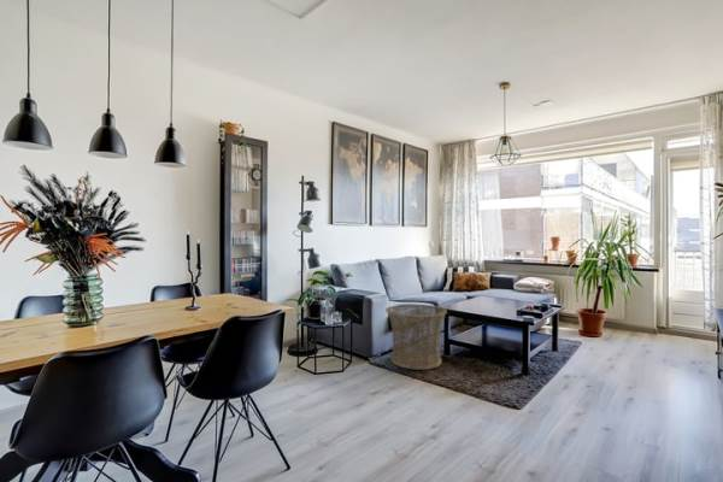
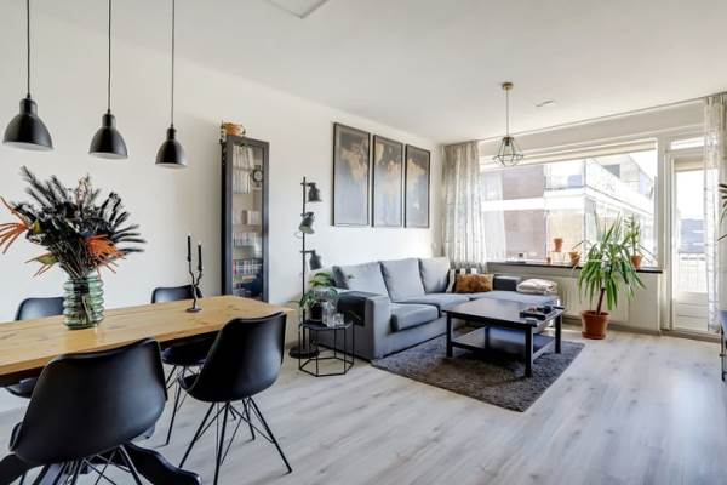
- basket (416, 334)
